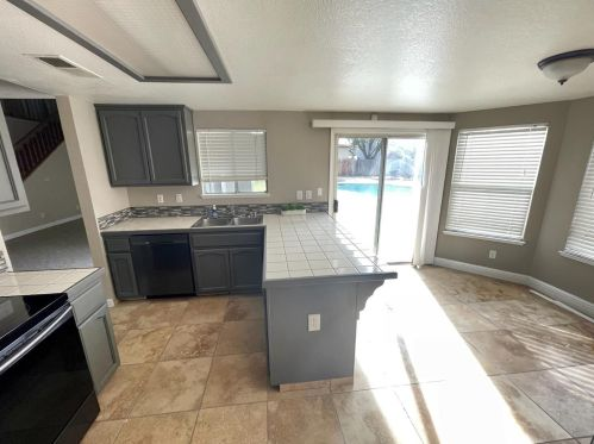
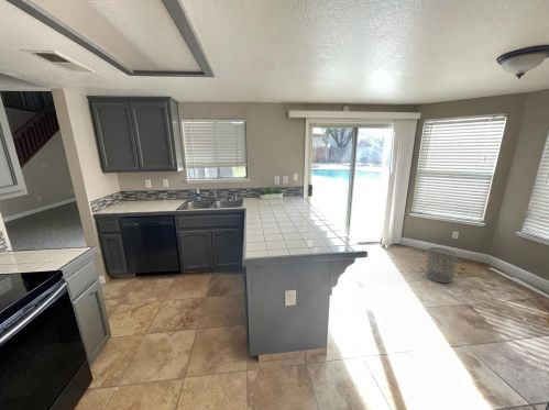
+ waste bin (440, 264)
